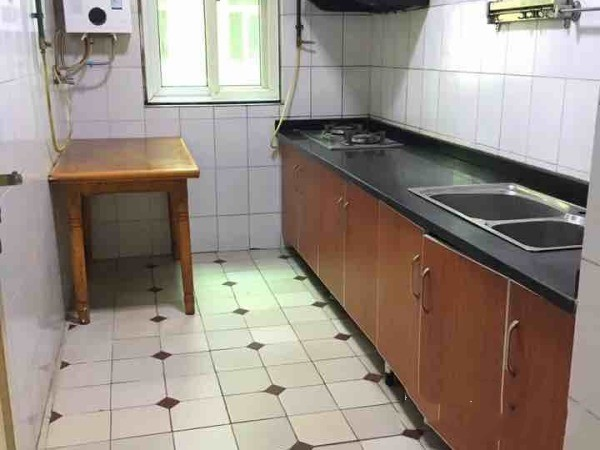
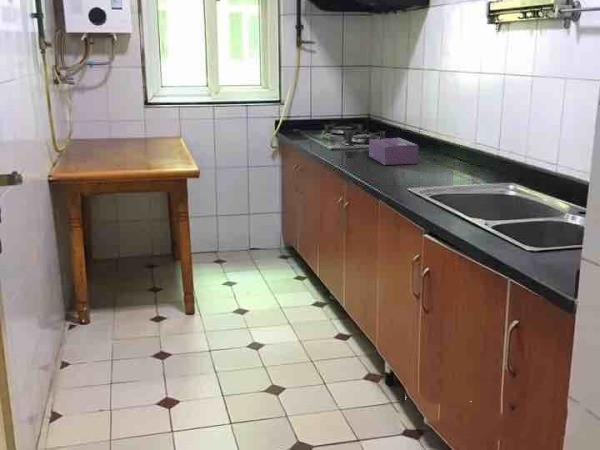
+ tissue box (392, 150)
